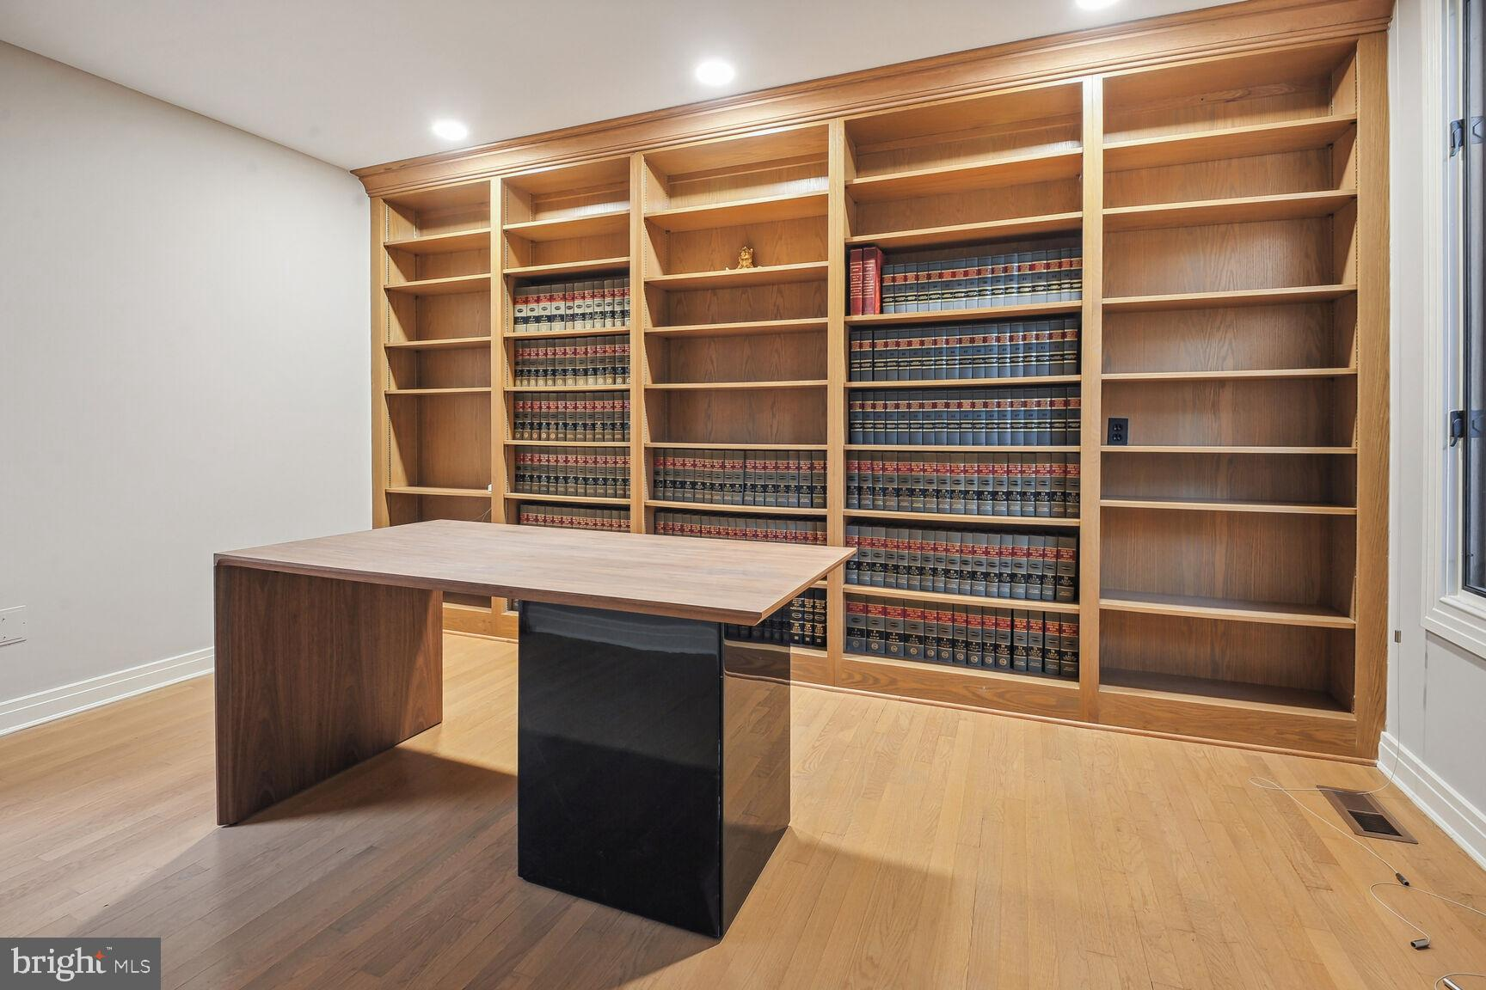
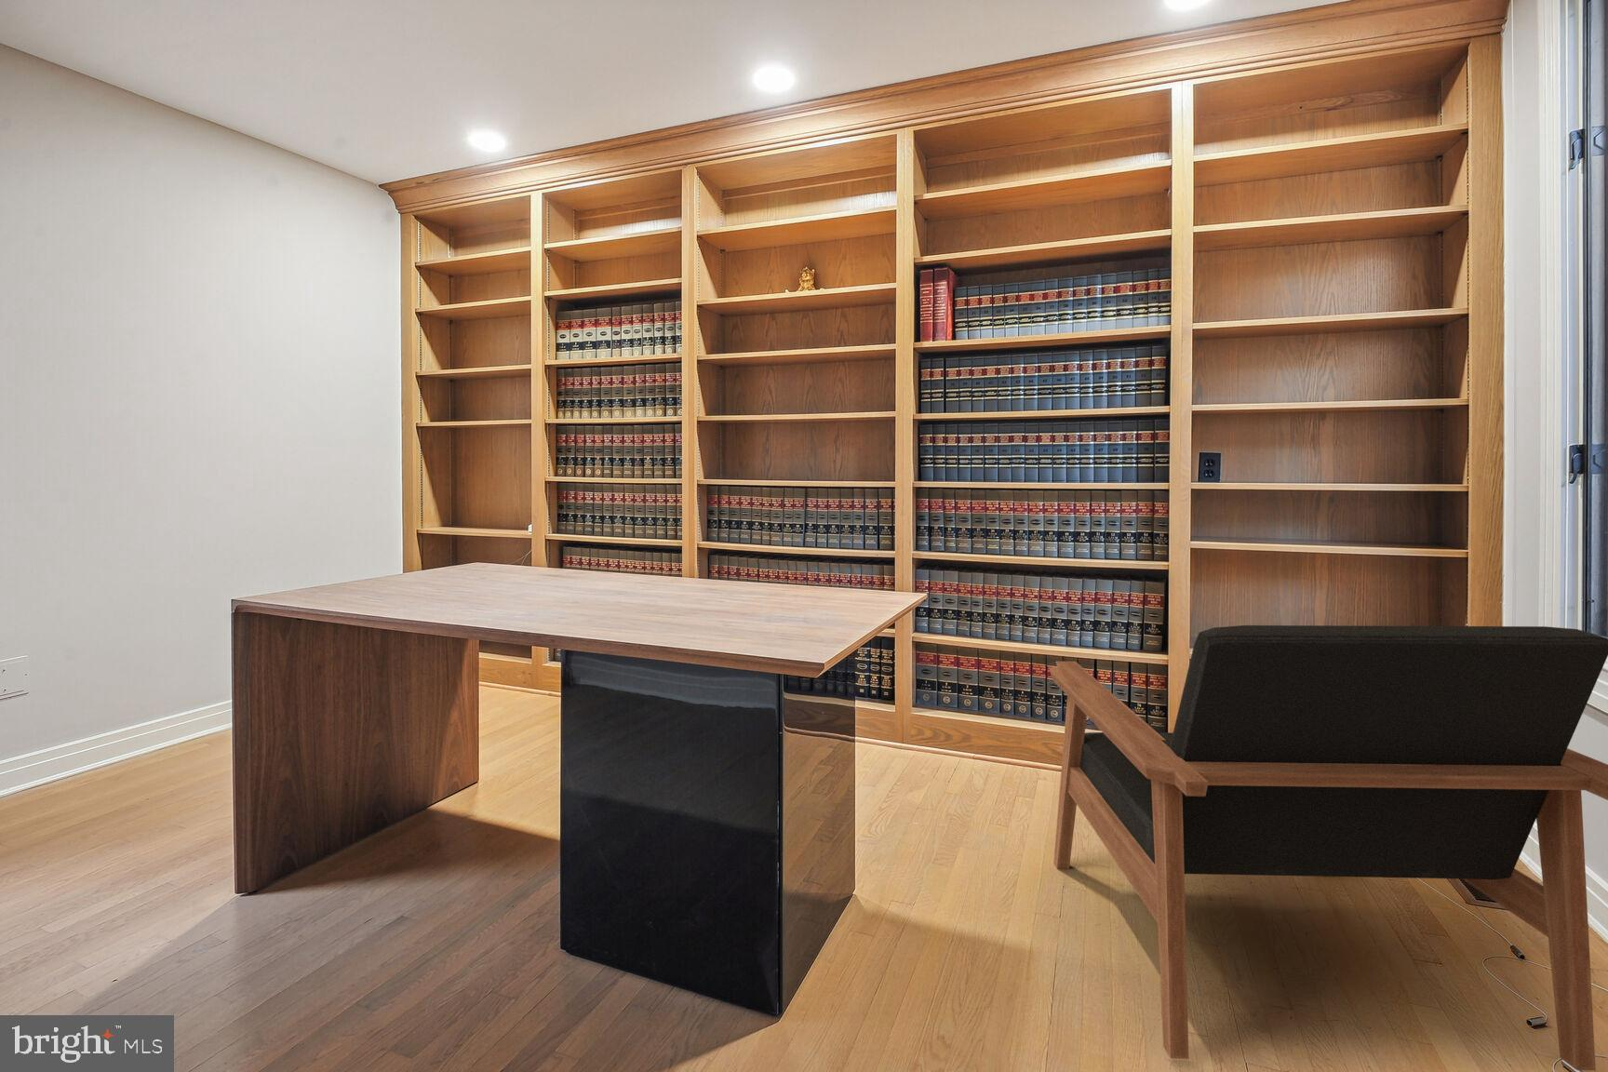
+ armchair (1272, 779)
